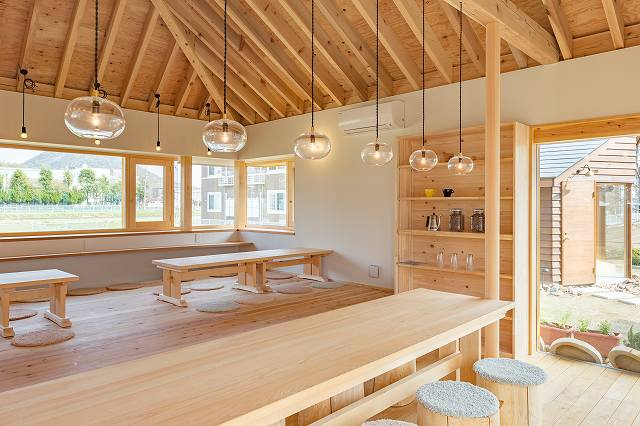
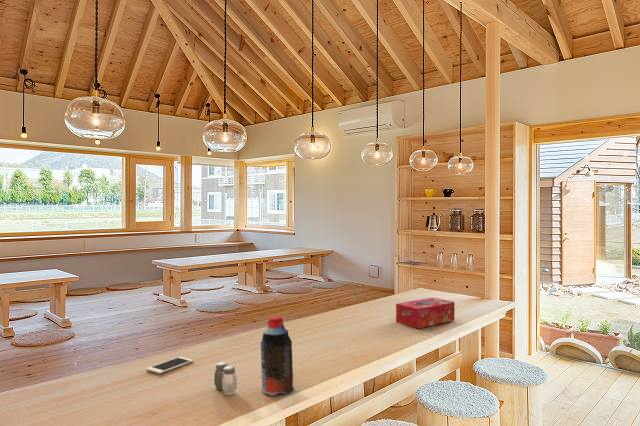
+ tissue box (425, 312)
+ cell phone (170, 364)
+ bottle (277, 353)
+ salt and pepper shaker (225, 377)
